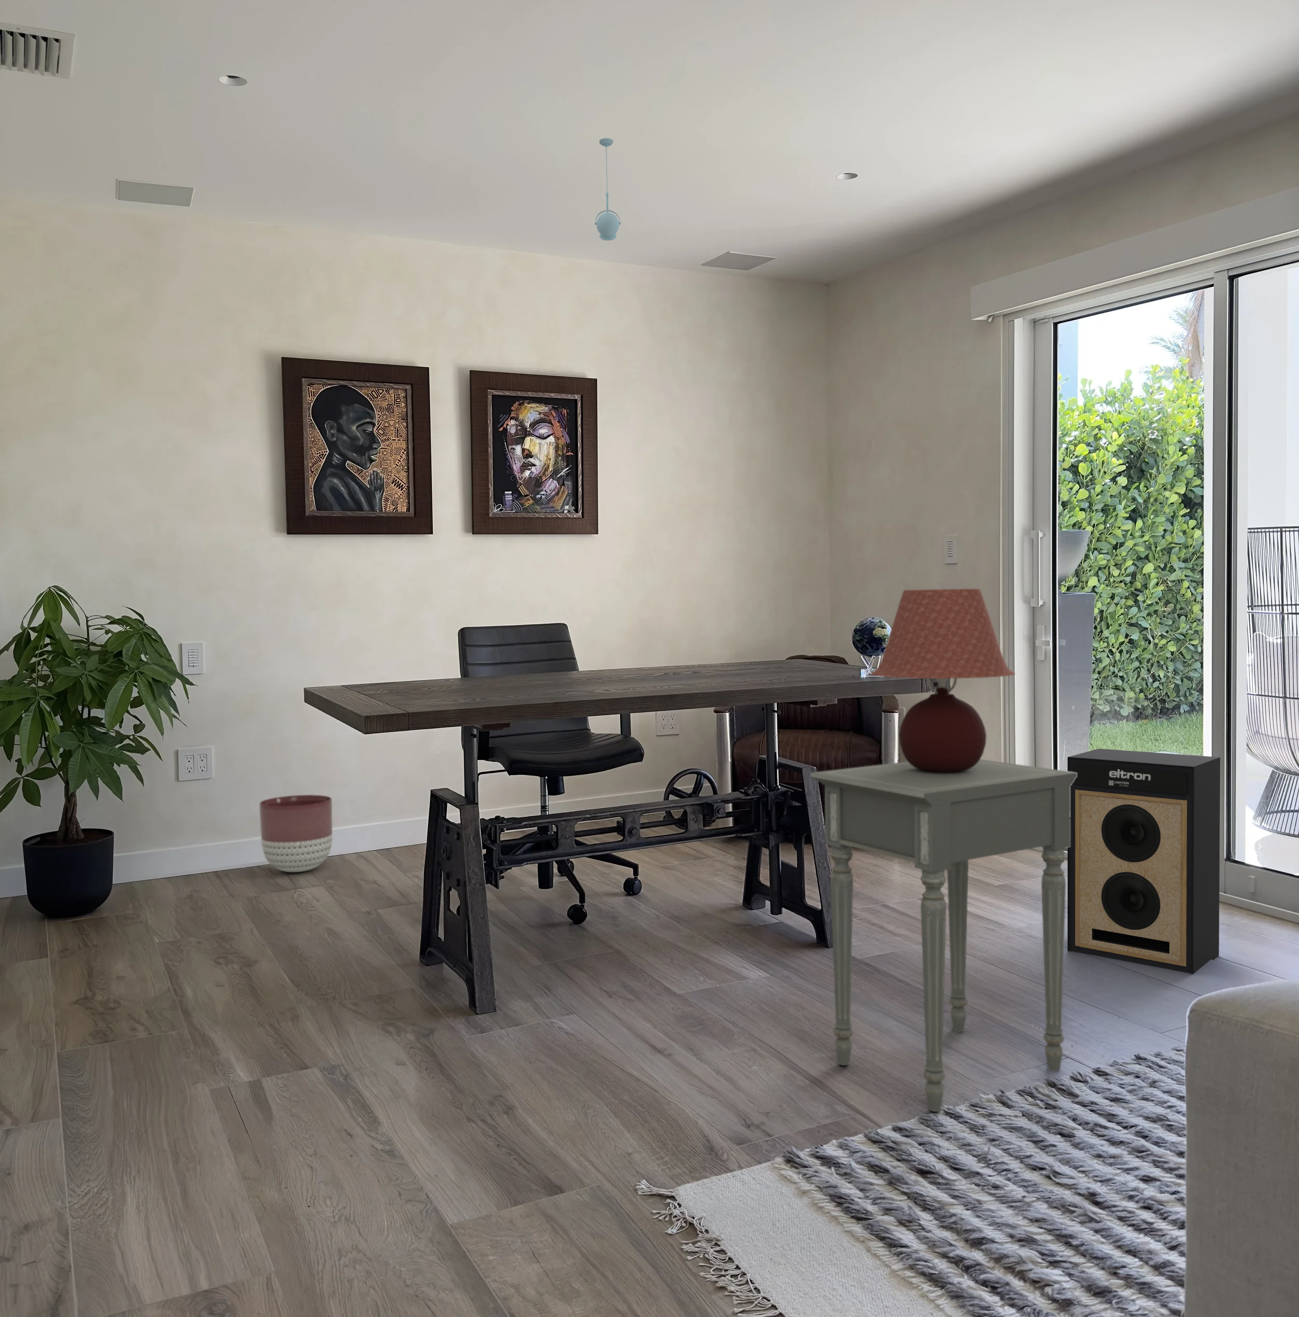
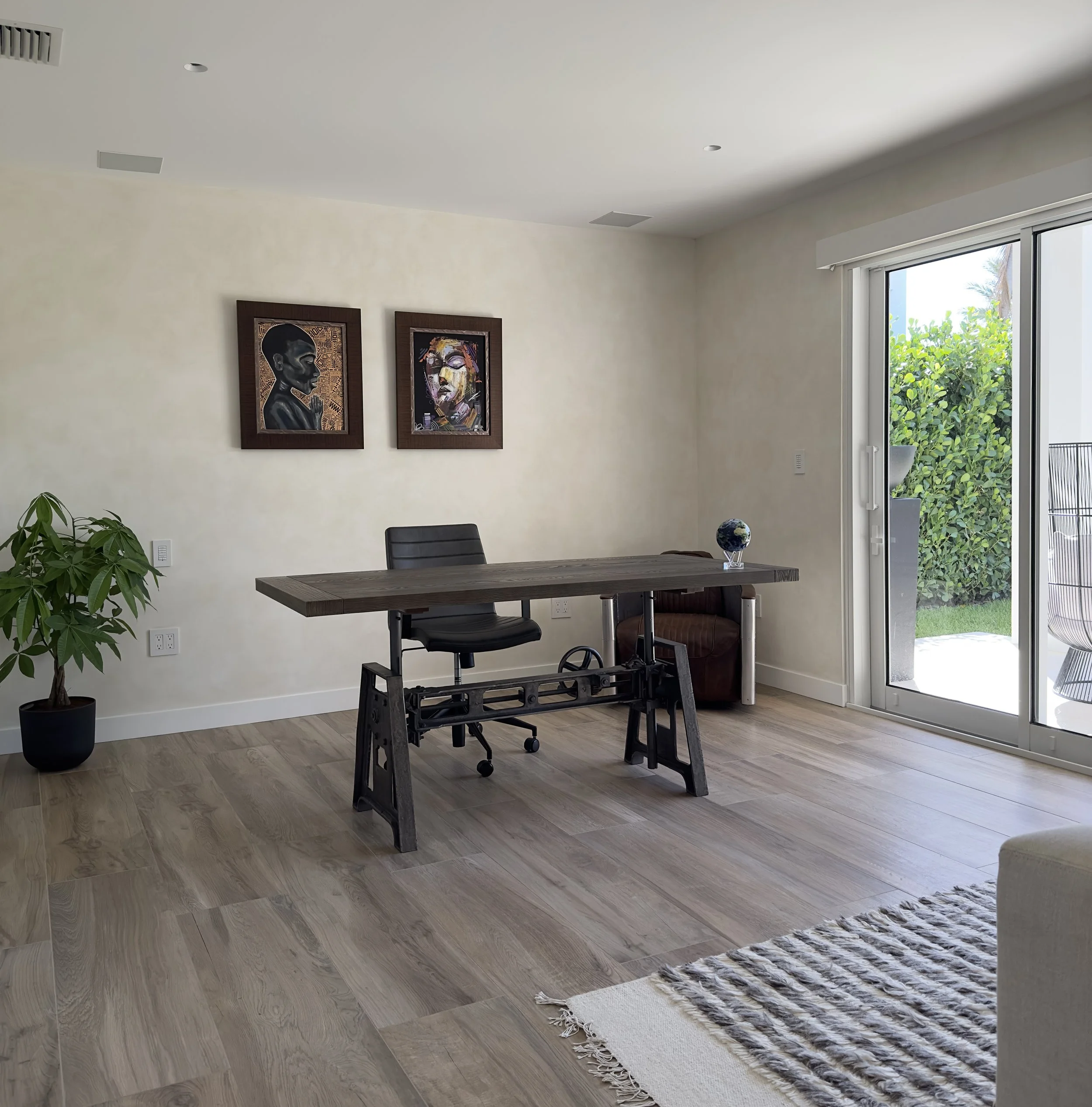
- pendant light (607, 190)
- planter (296, 835)
- side table (941, 918)
- speaker (1143, 855)
- table lamp (941, 679)
